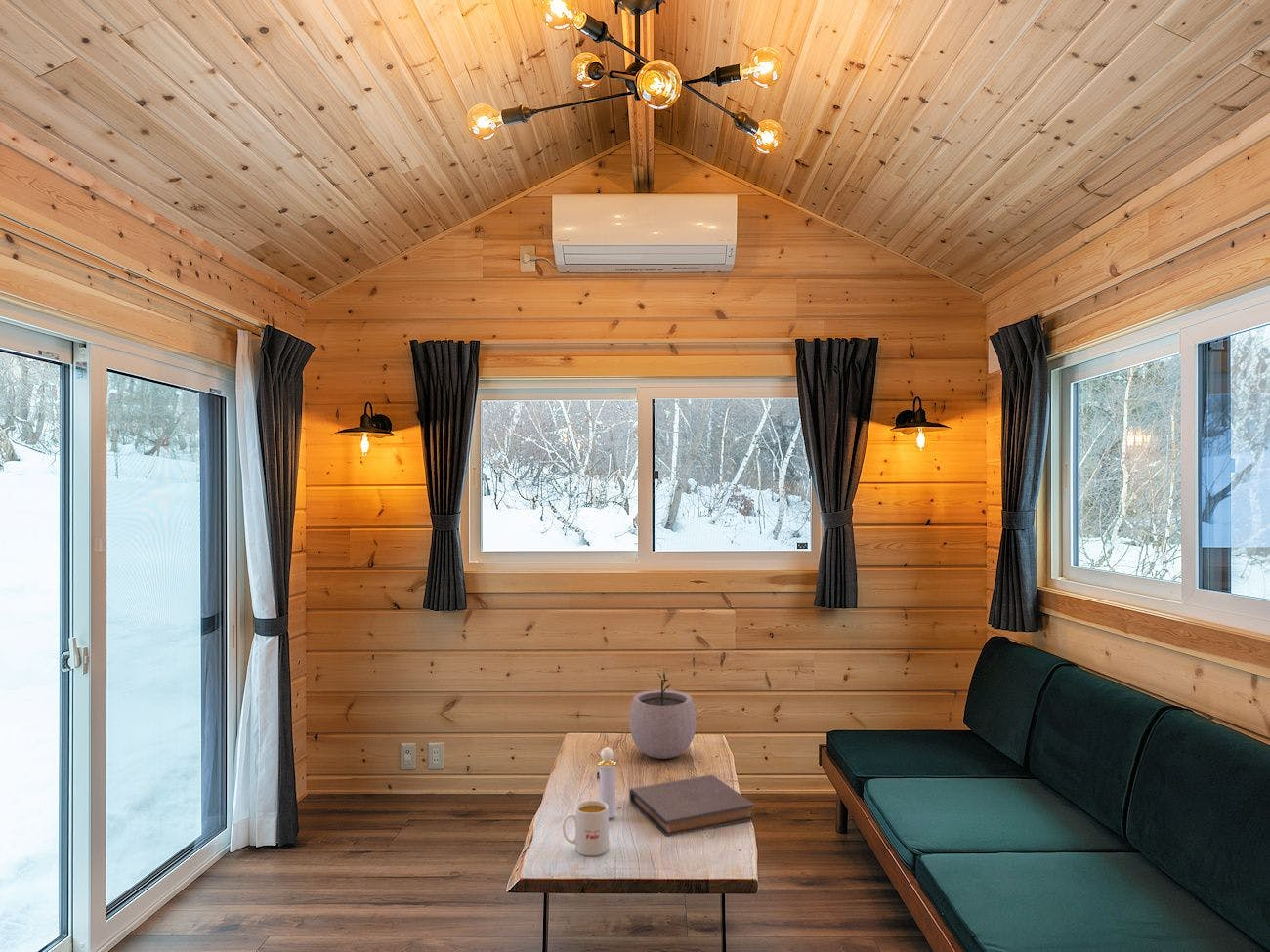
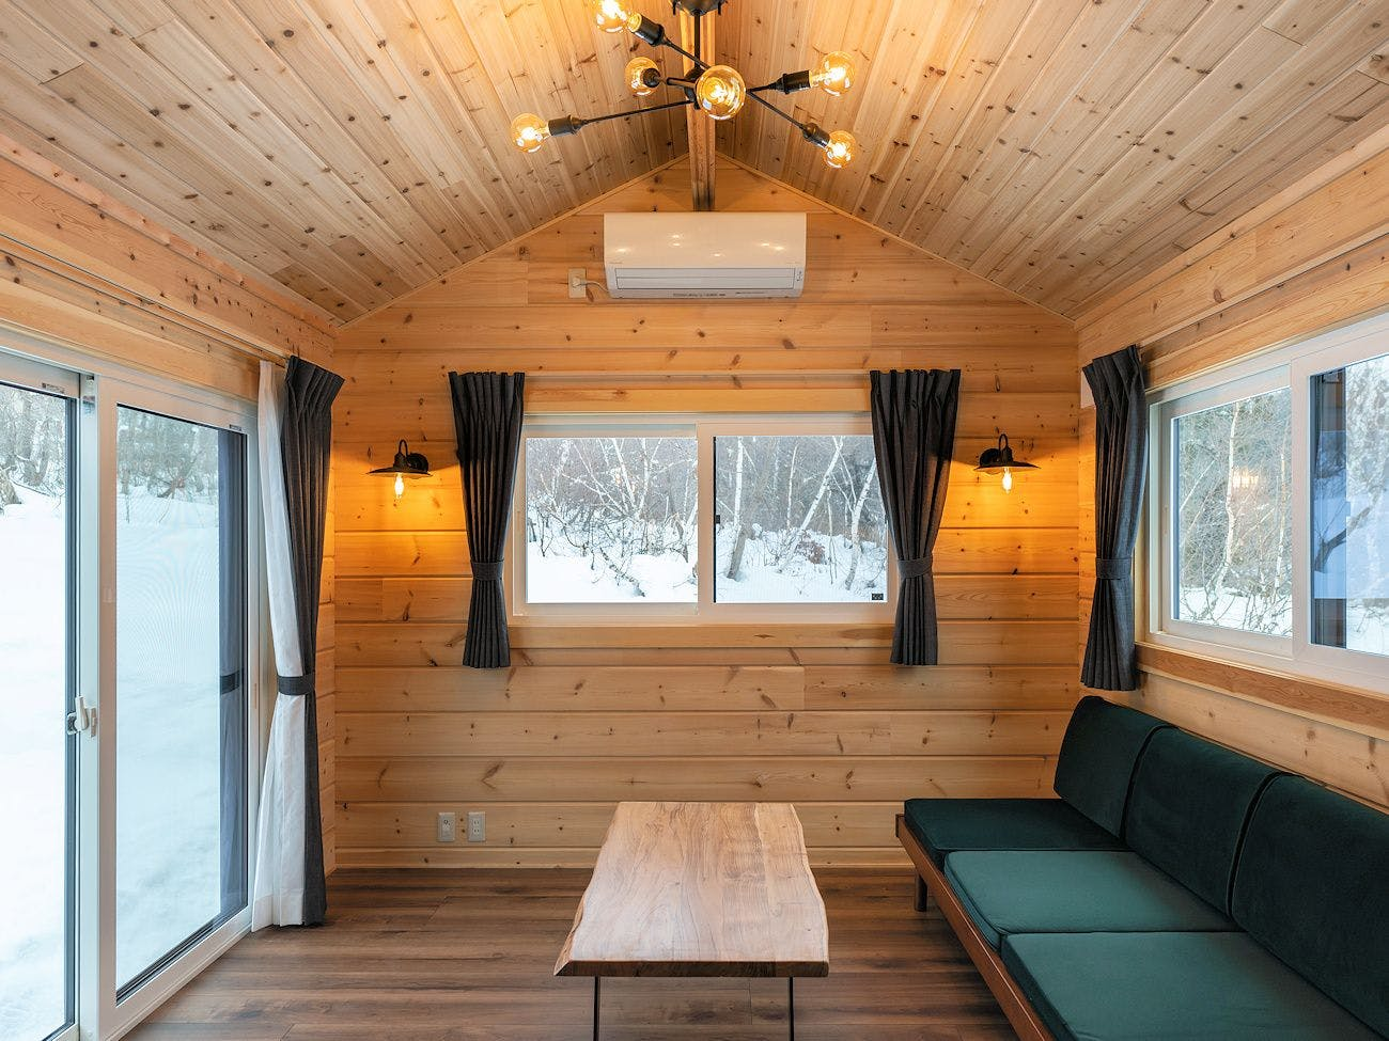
- plant pot (662, 713)
- book (690, 803)
- perfume bottle (607, 782)
- mug (585, 828)
